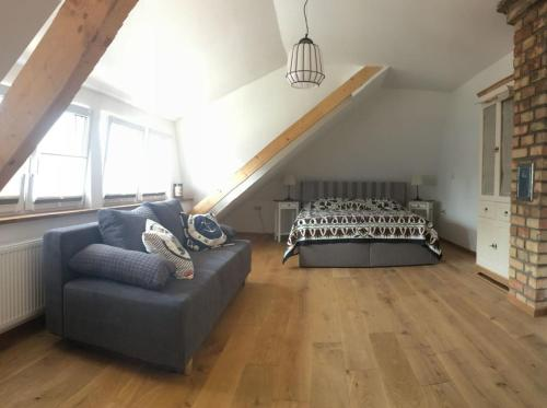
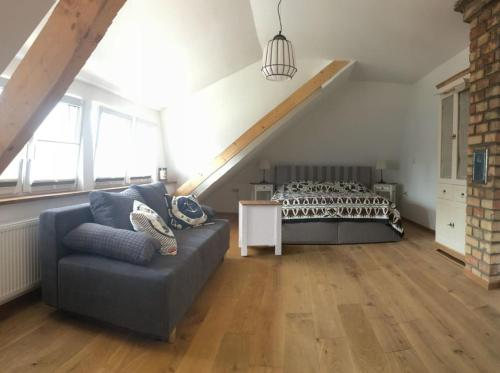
+ side table (259, 226)
